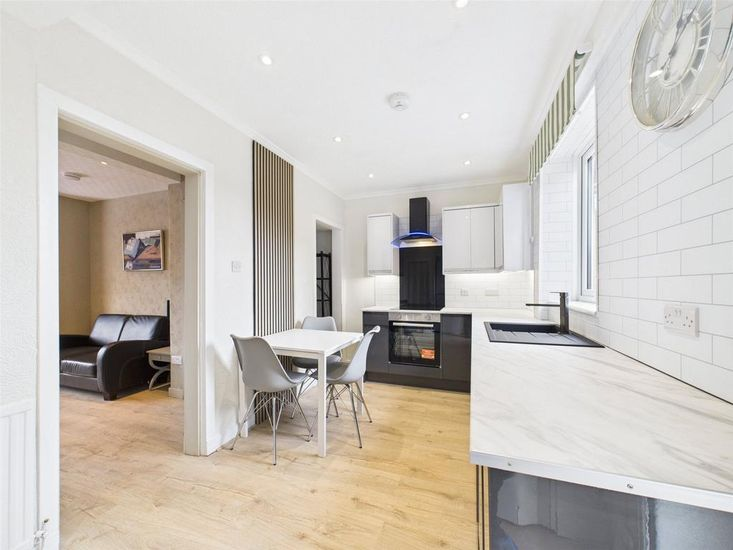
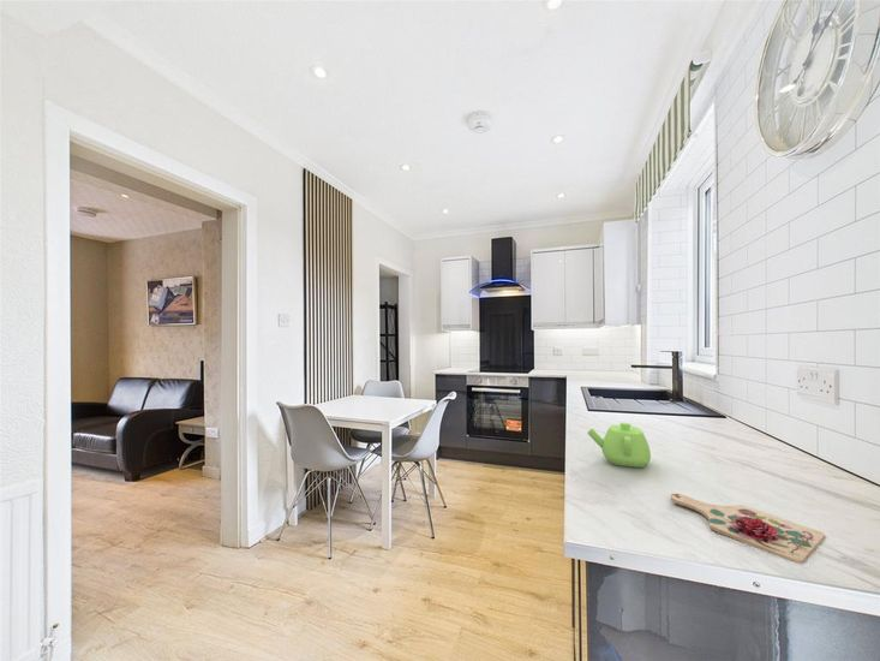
+ teapot (617, 441)
+ cutting board (732, 513)
